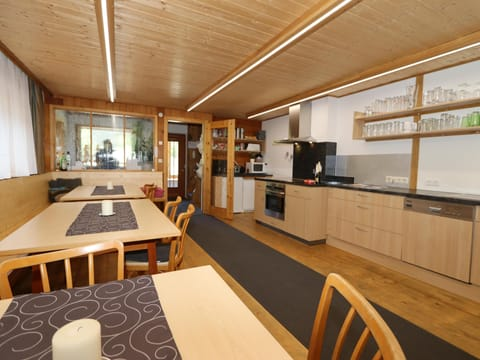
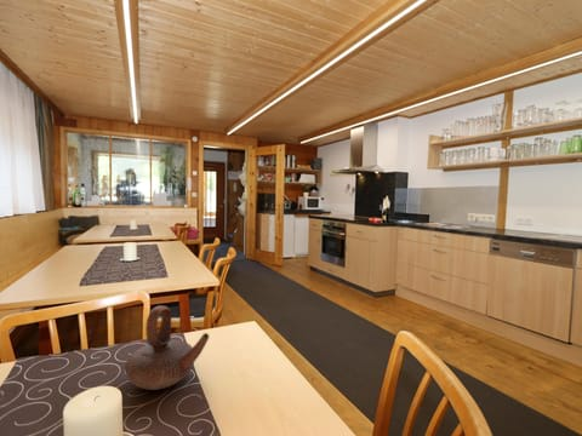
+ teapot (171, 345)
